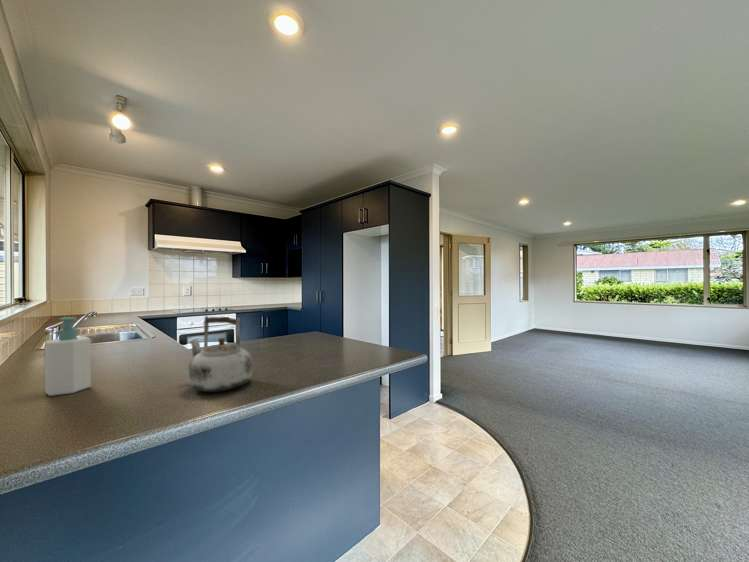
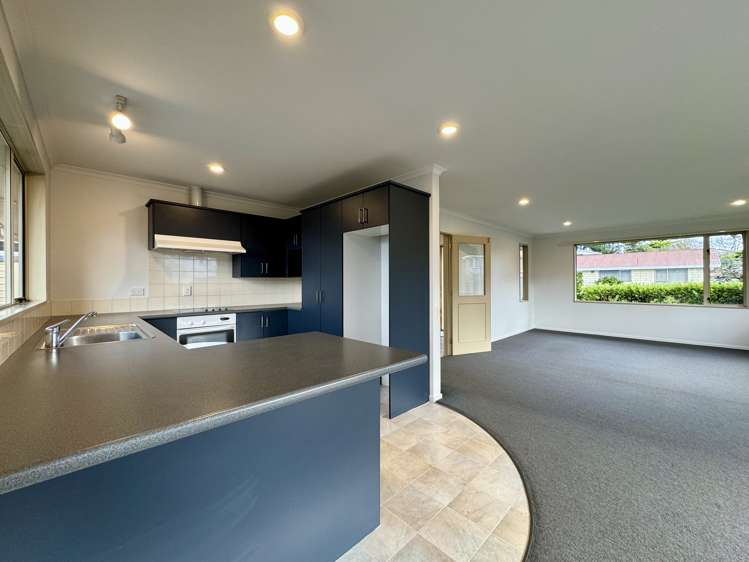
- kettle (216, 350)
- soap bottle (68, 353)
